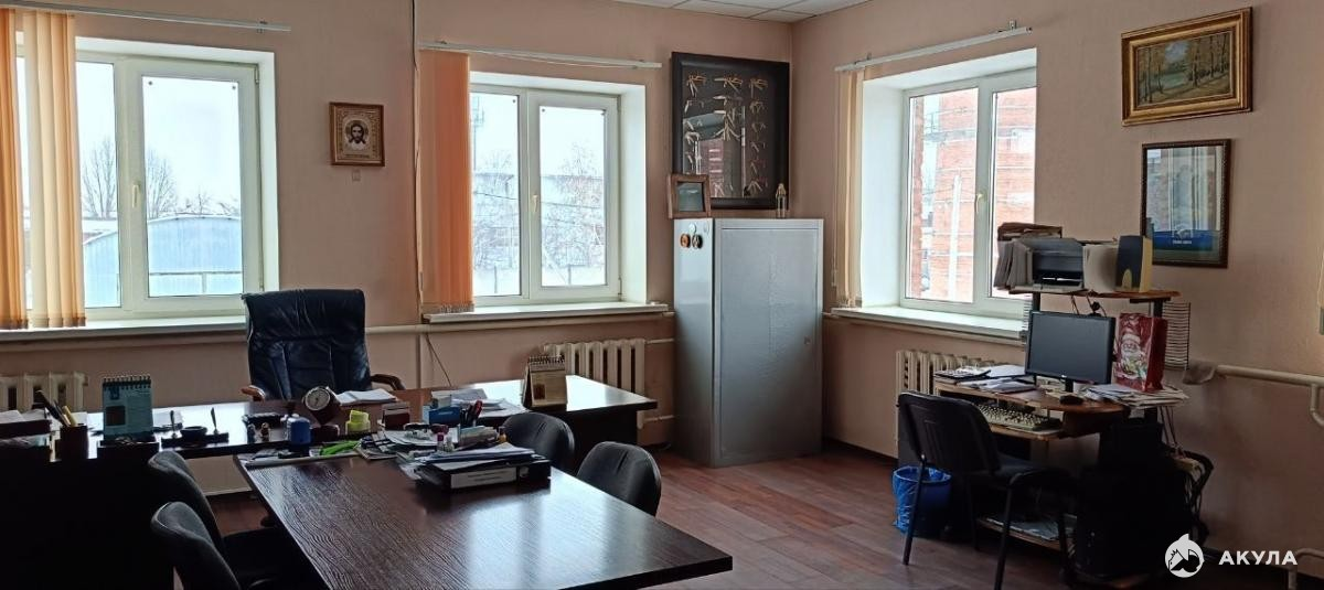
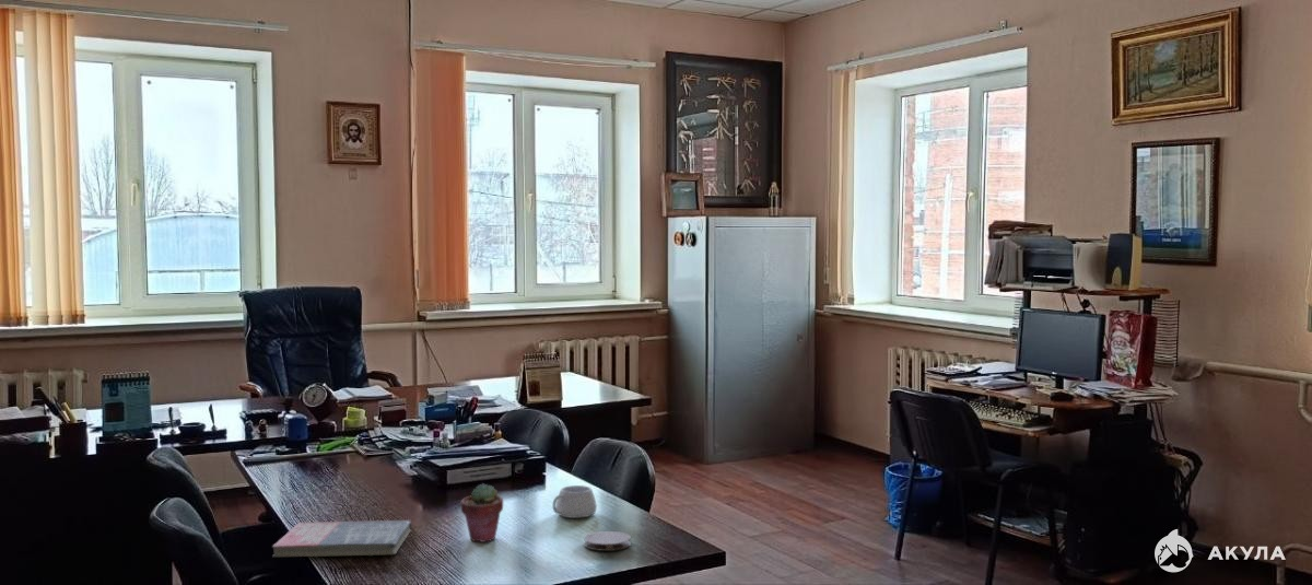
+ mug (572, 502)
+ coaster (607, 540)
+ book (344, 537)
+ potted succulent (482, 511)
